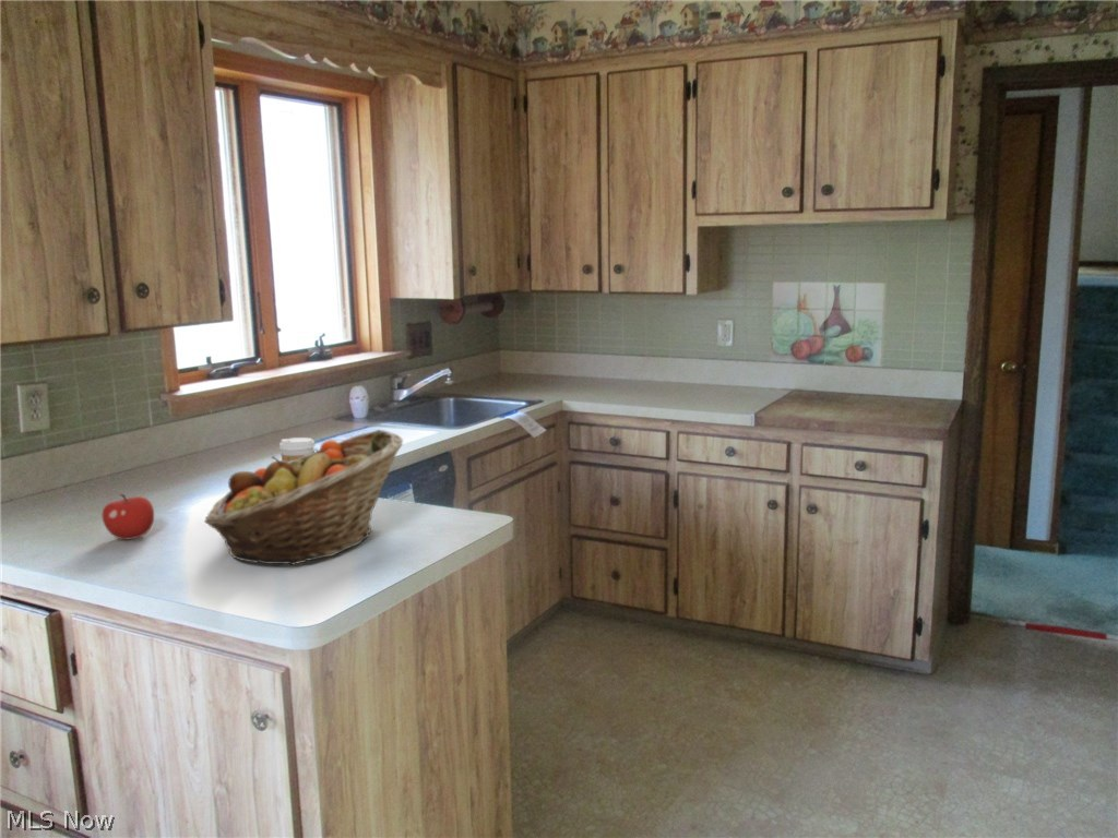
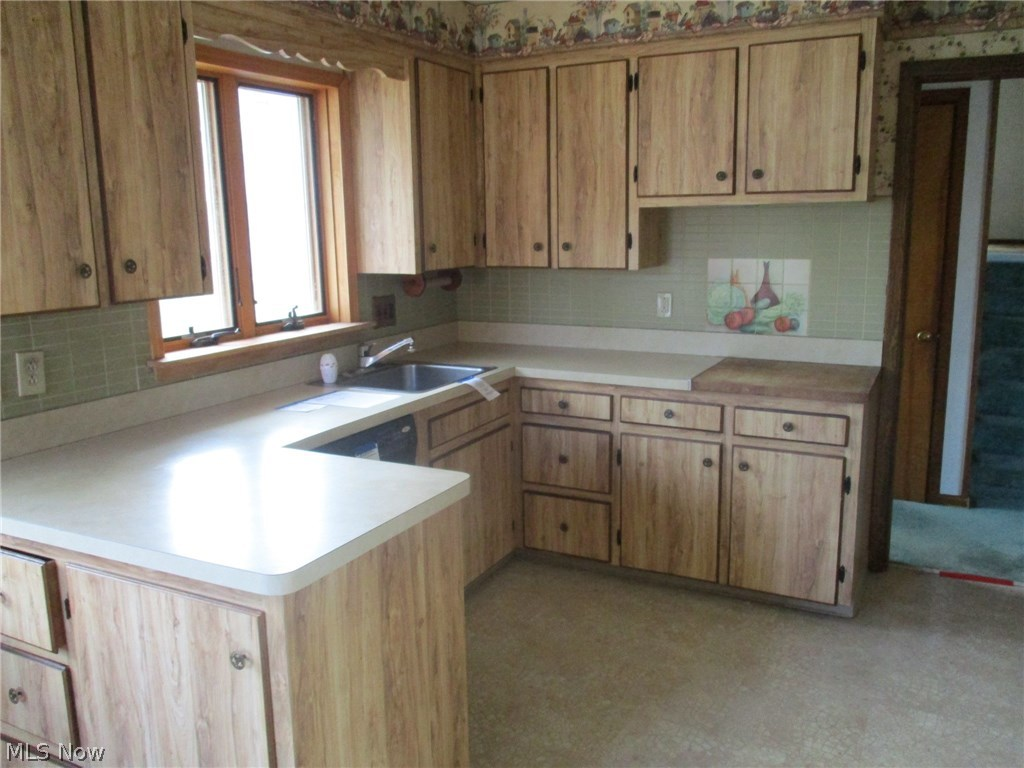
- fruit (128, 515)
- fruit basket (308, 490)
- coffee cup (297, 458)
